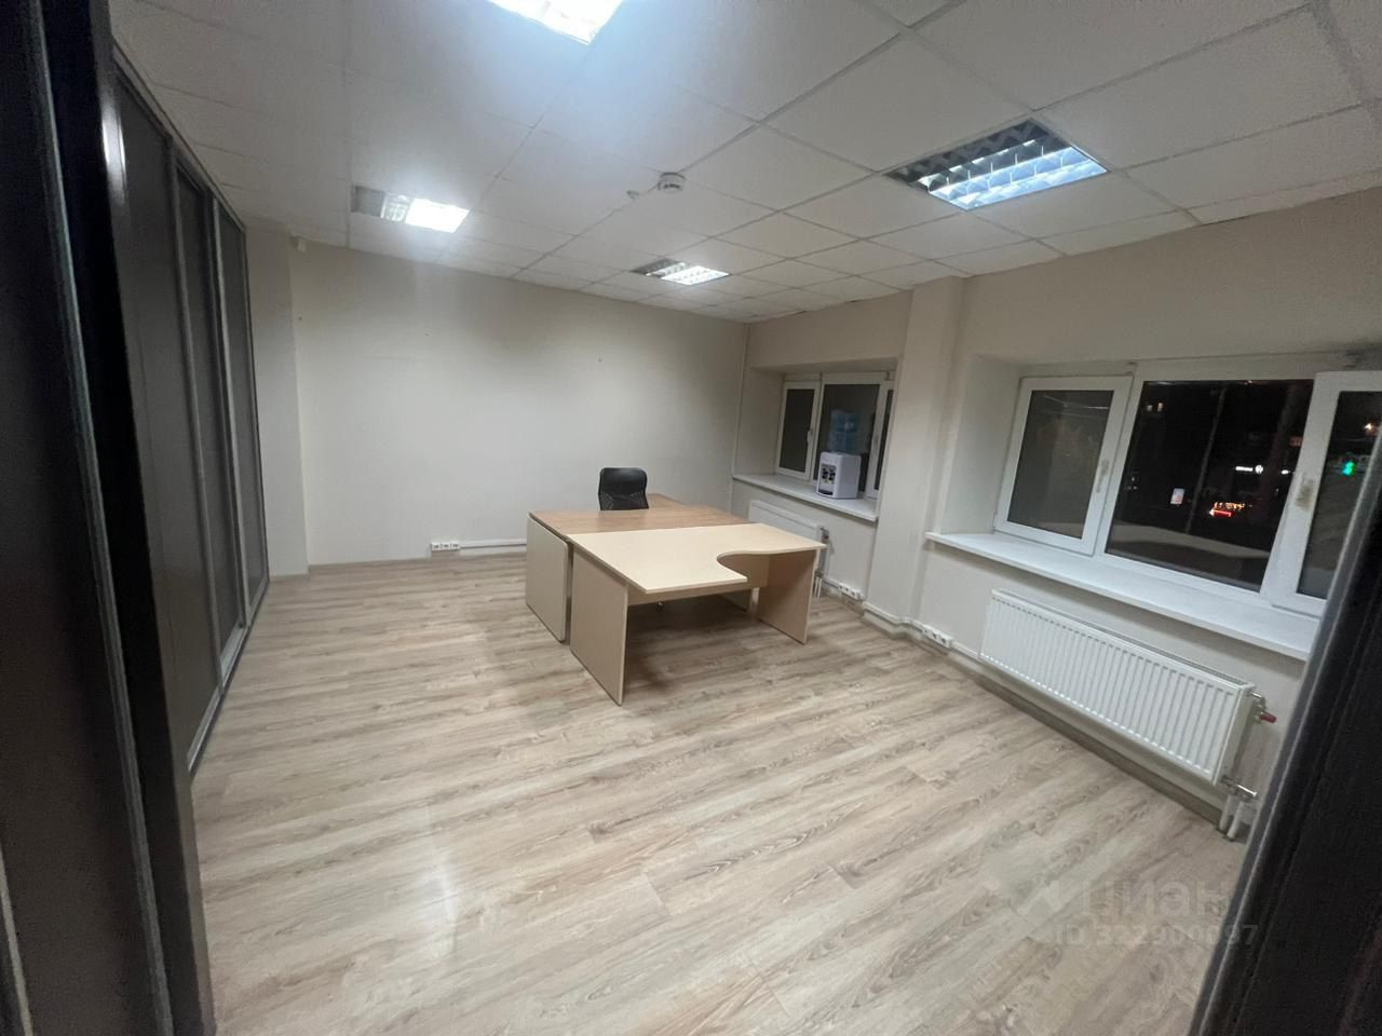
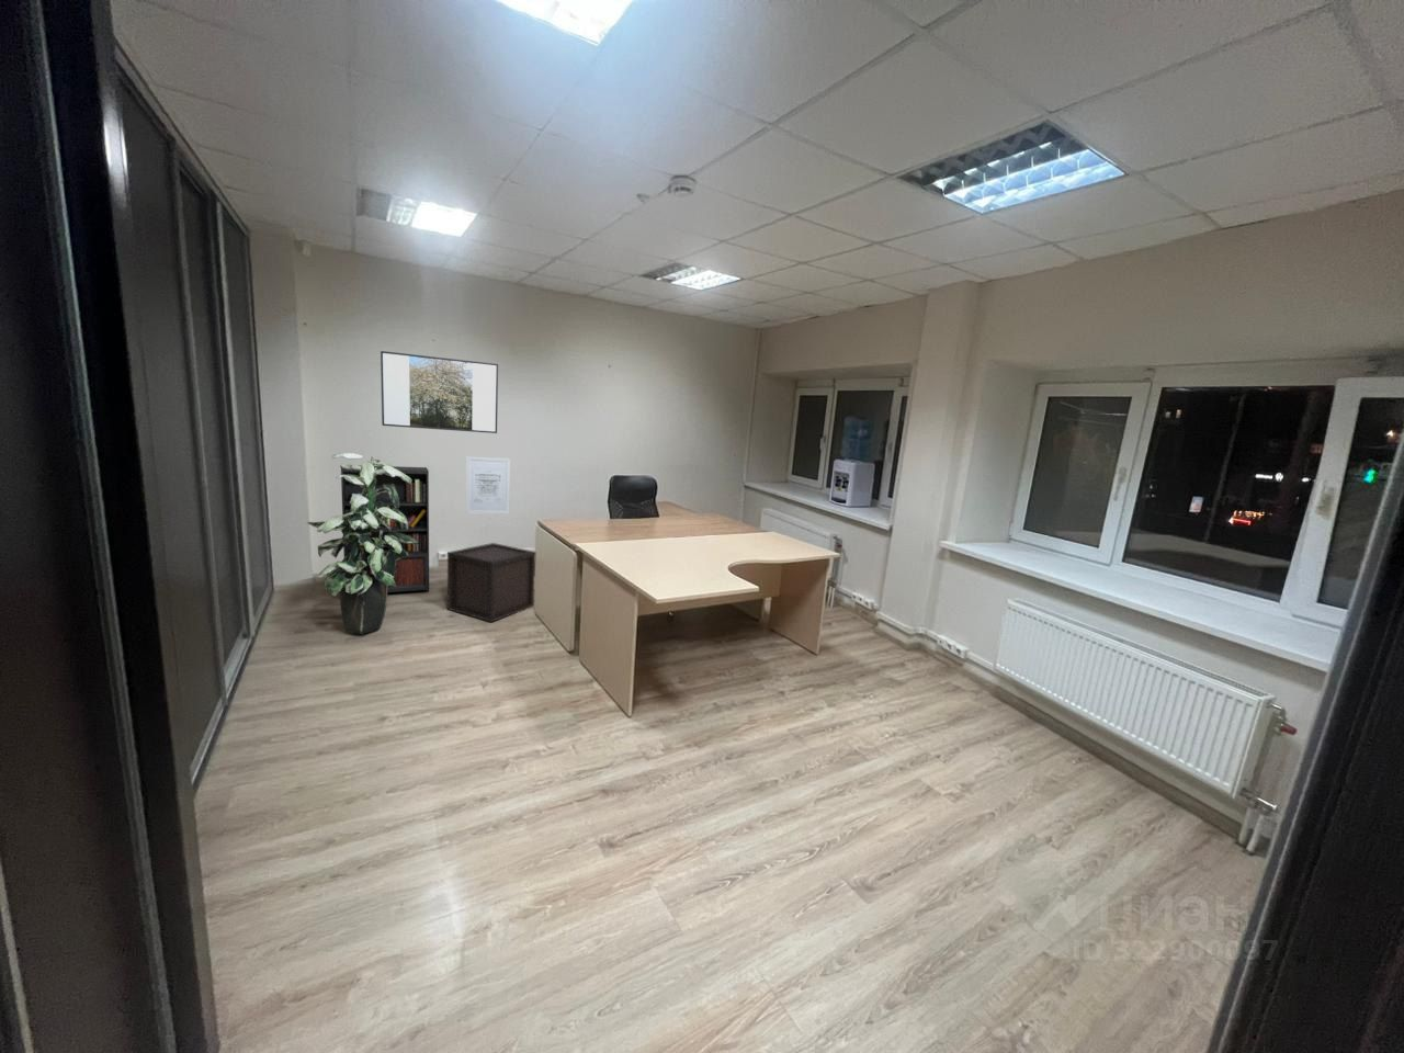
+ bookcase (398, 528)
+ storage box (491, 580)
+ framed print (441, 394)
+ indoor plant (362, 543)
+ wall art (489, 486)
